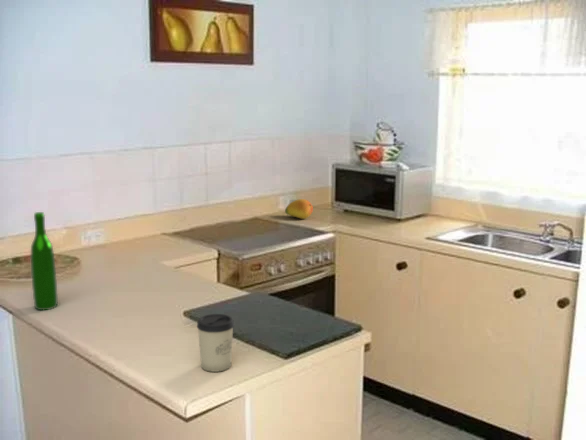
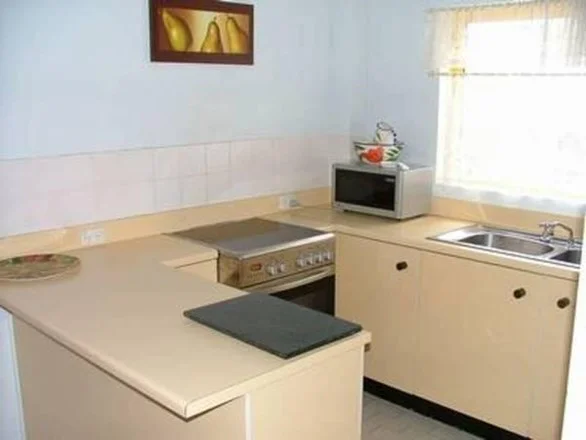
- cup (216, 342)
- fruit (299, 208)
- wine bottle (42, 260)
